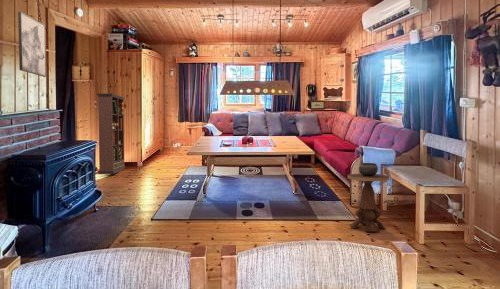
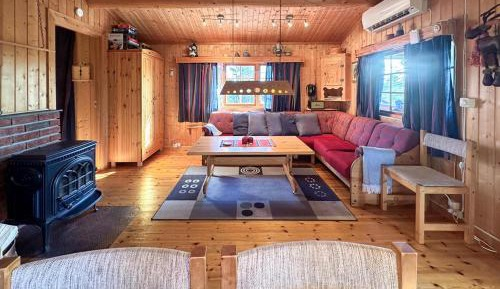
- side table (367, 195)
- wall art (33, 46)
- bookcase (112, 133)
